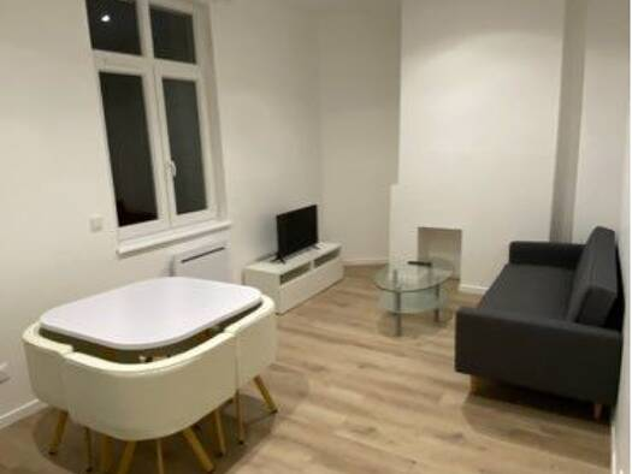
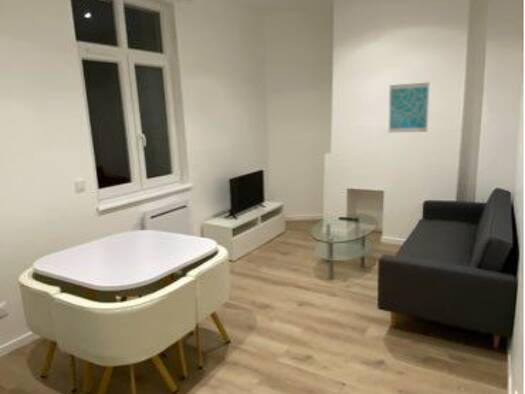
+ wall art (408, 108)
